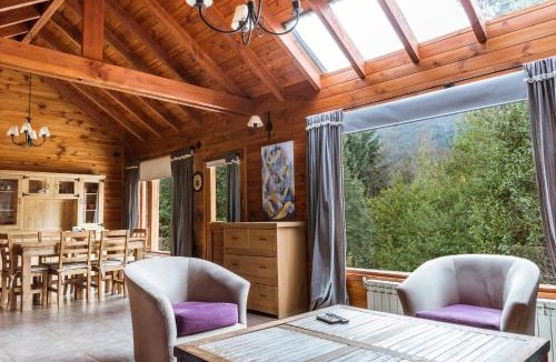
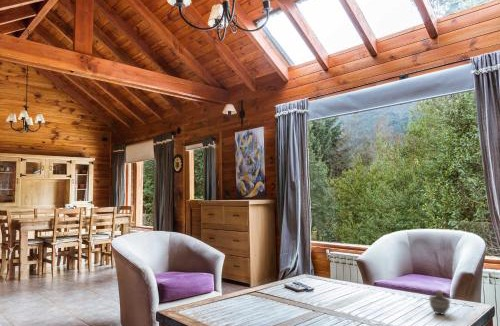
+ cup (440, 302)
